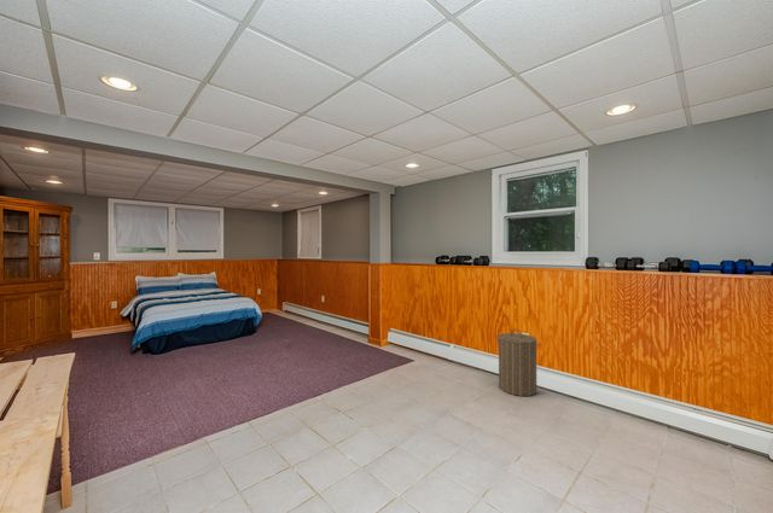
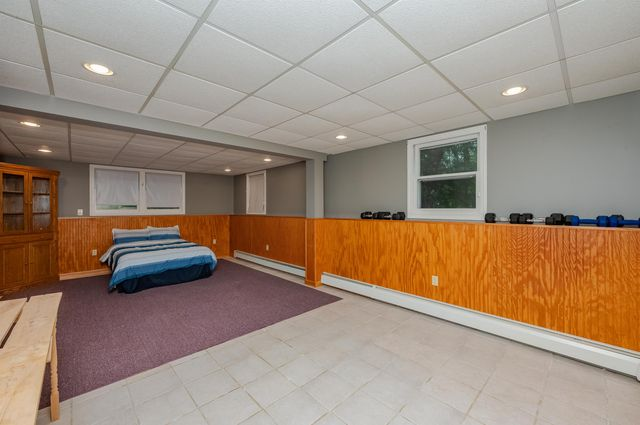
- laundry hamper (517, 358)
